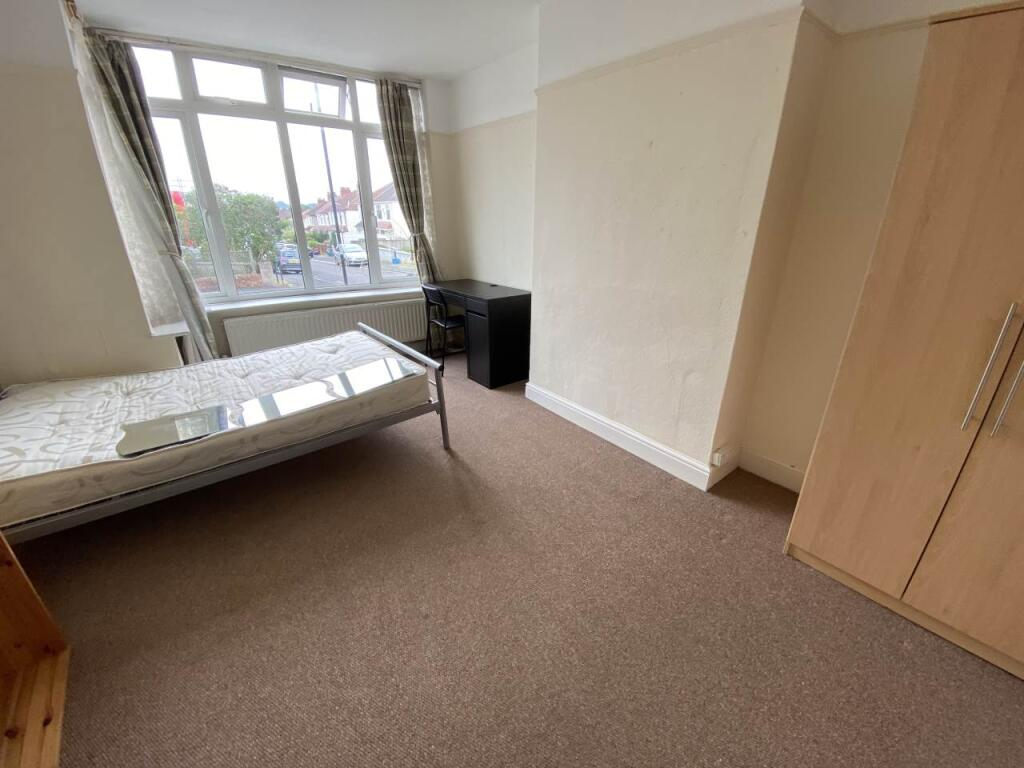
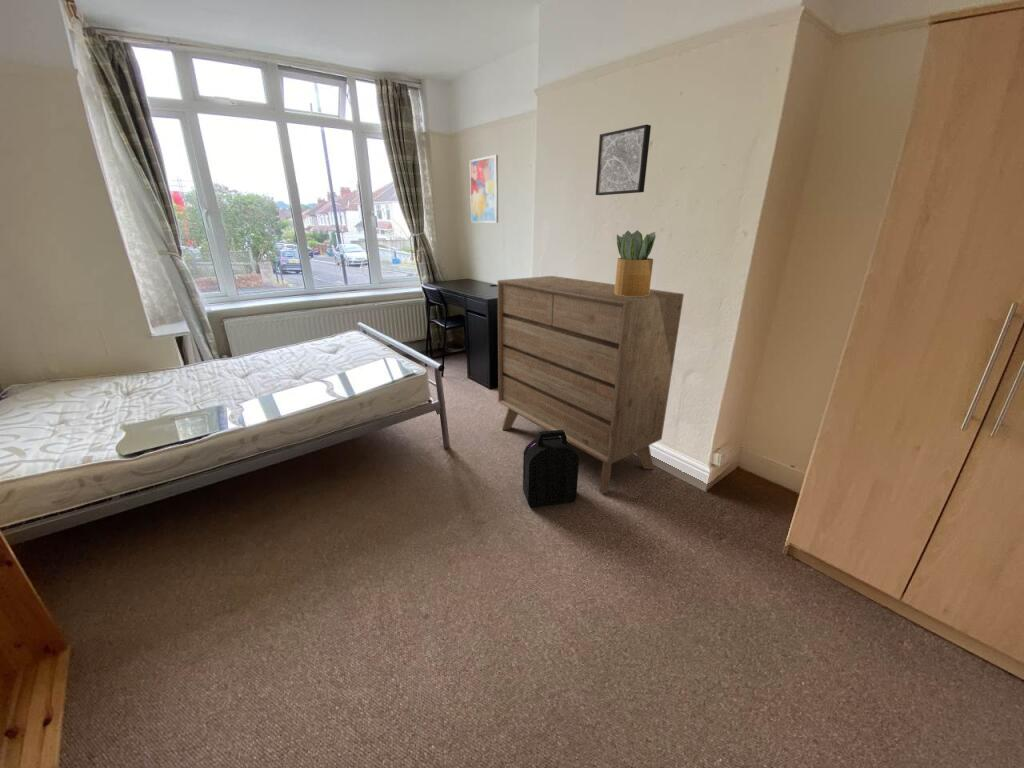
+ dresser (575, 372)
+ potted plant (637, 262)
+ backpack (550, 466)
+ wall art (483, 191)
+ wall art (621, 162)
